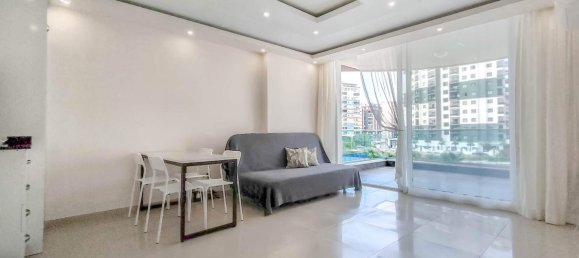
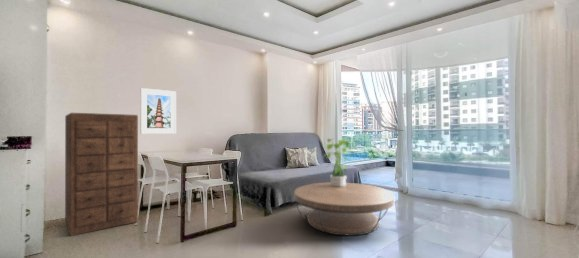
+ dresser (101, 168)
+ coffee table (342, 207)
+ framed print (159, 111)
+ potted plant (338, 161)
